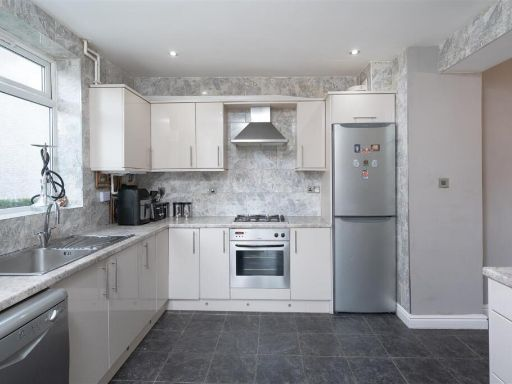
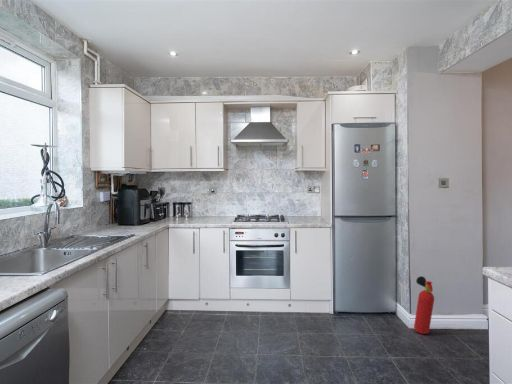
+ fire extinguisher (424, 306)
